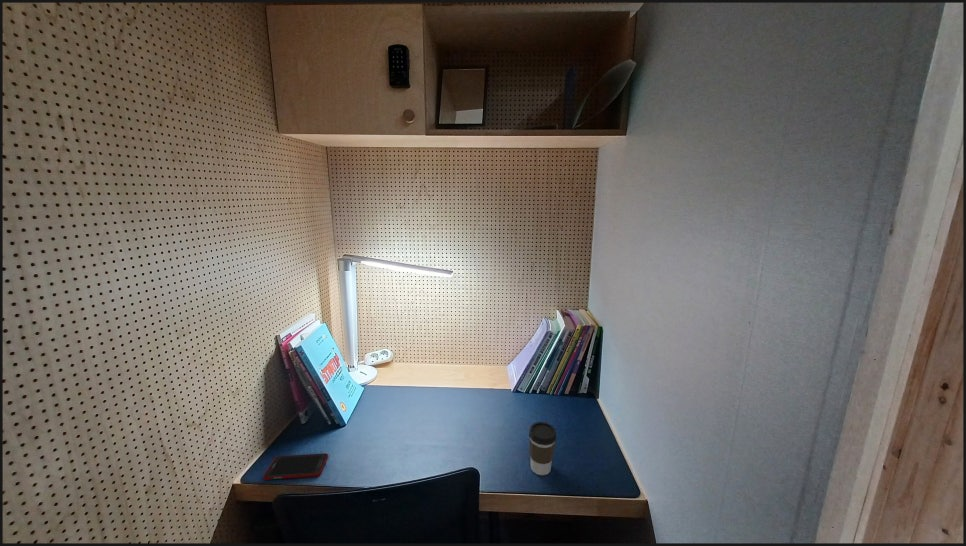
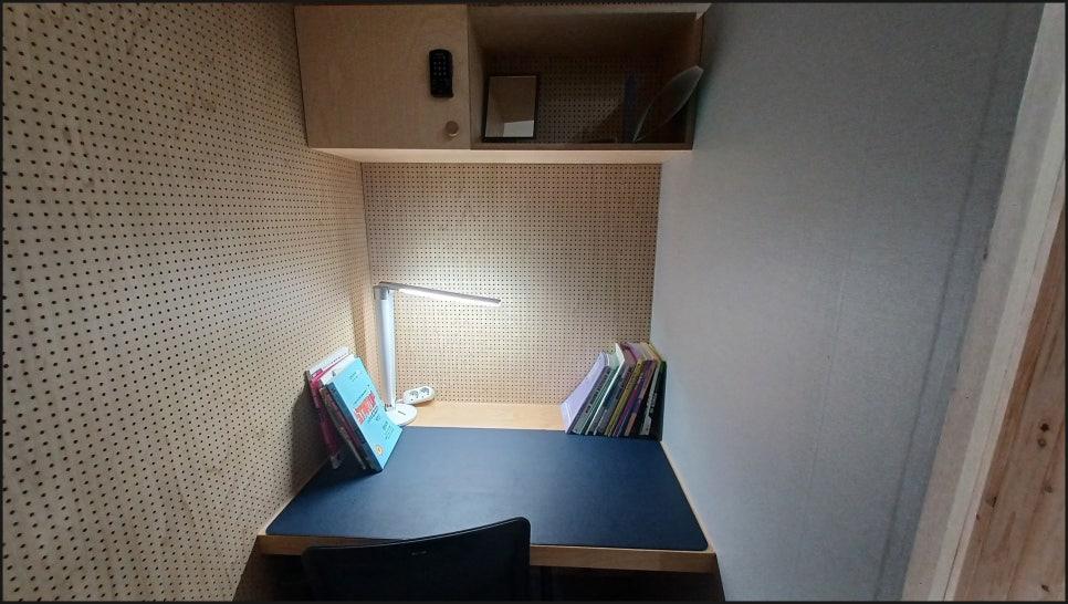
- coffee cup (541, 448)
- cell phone (297, 466)
